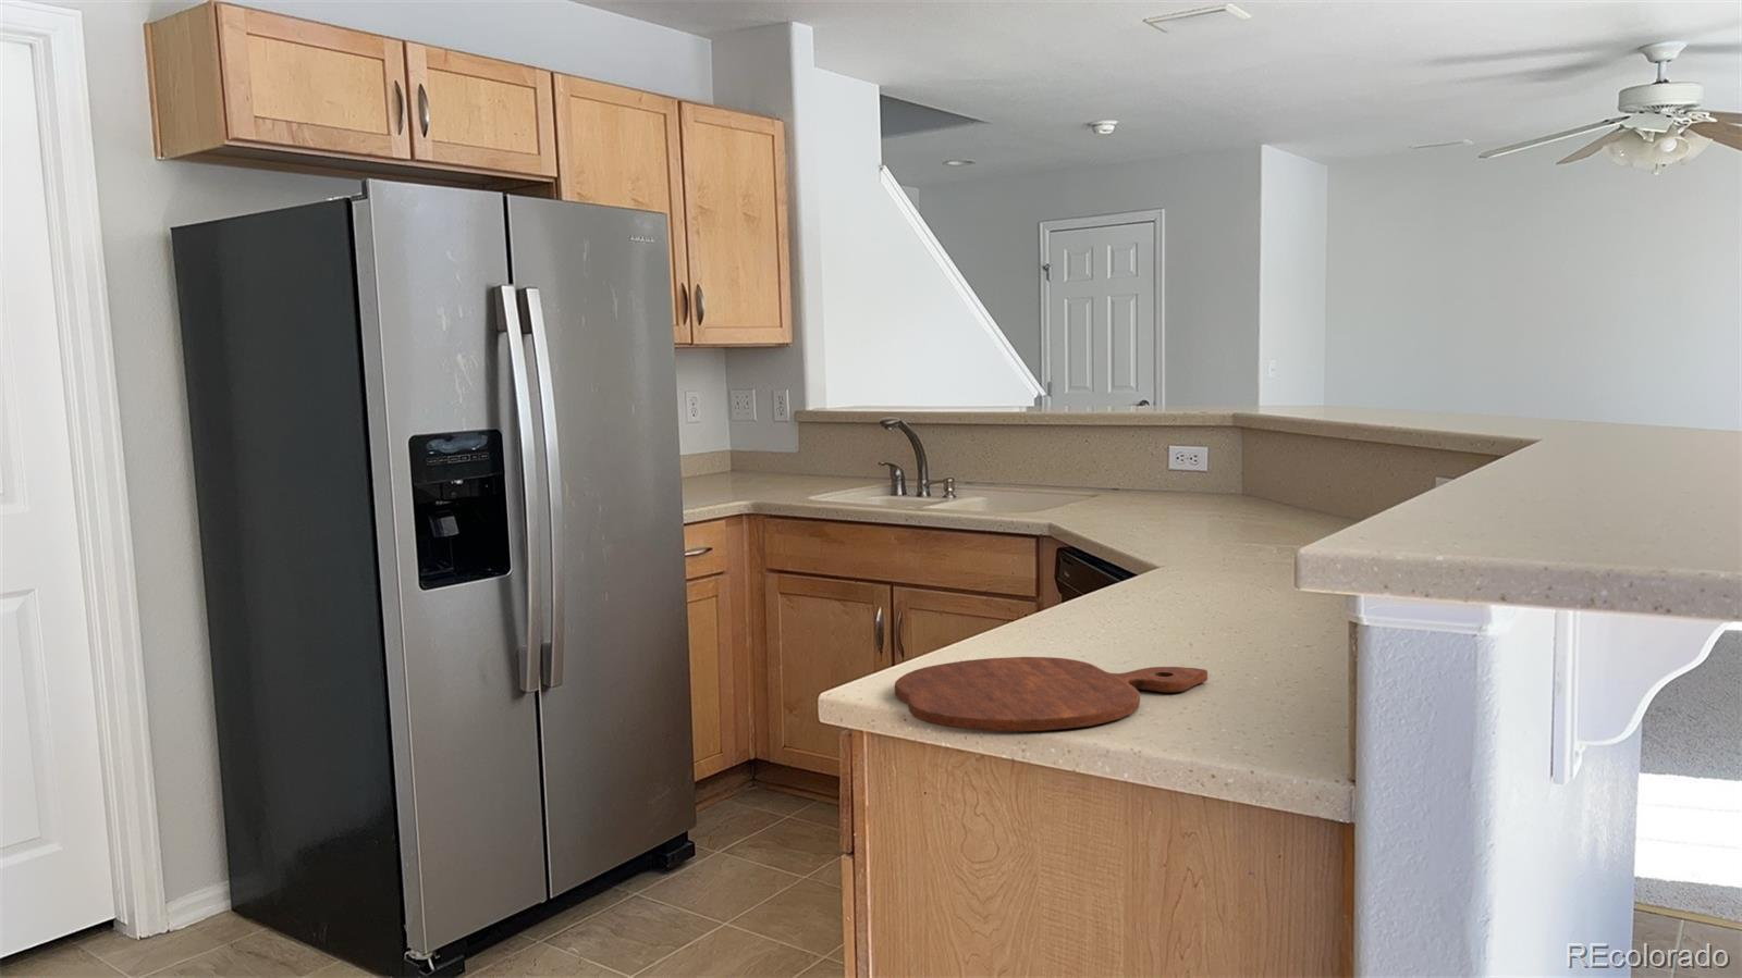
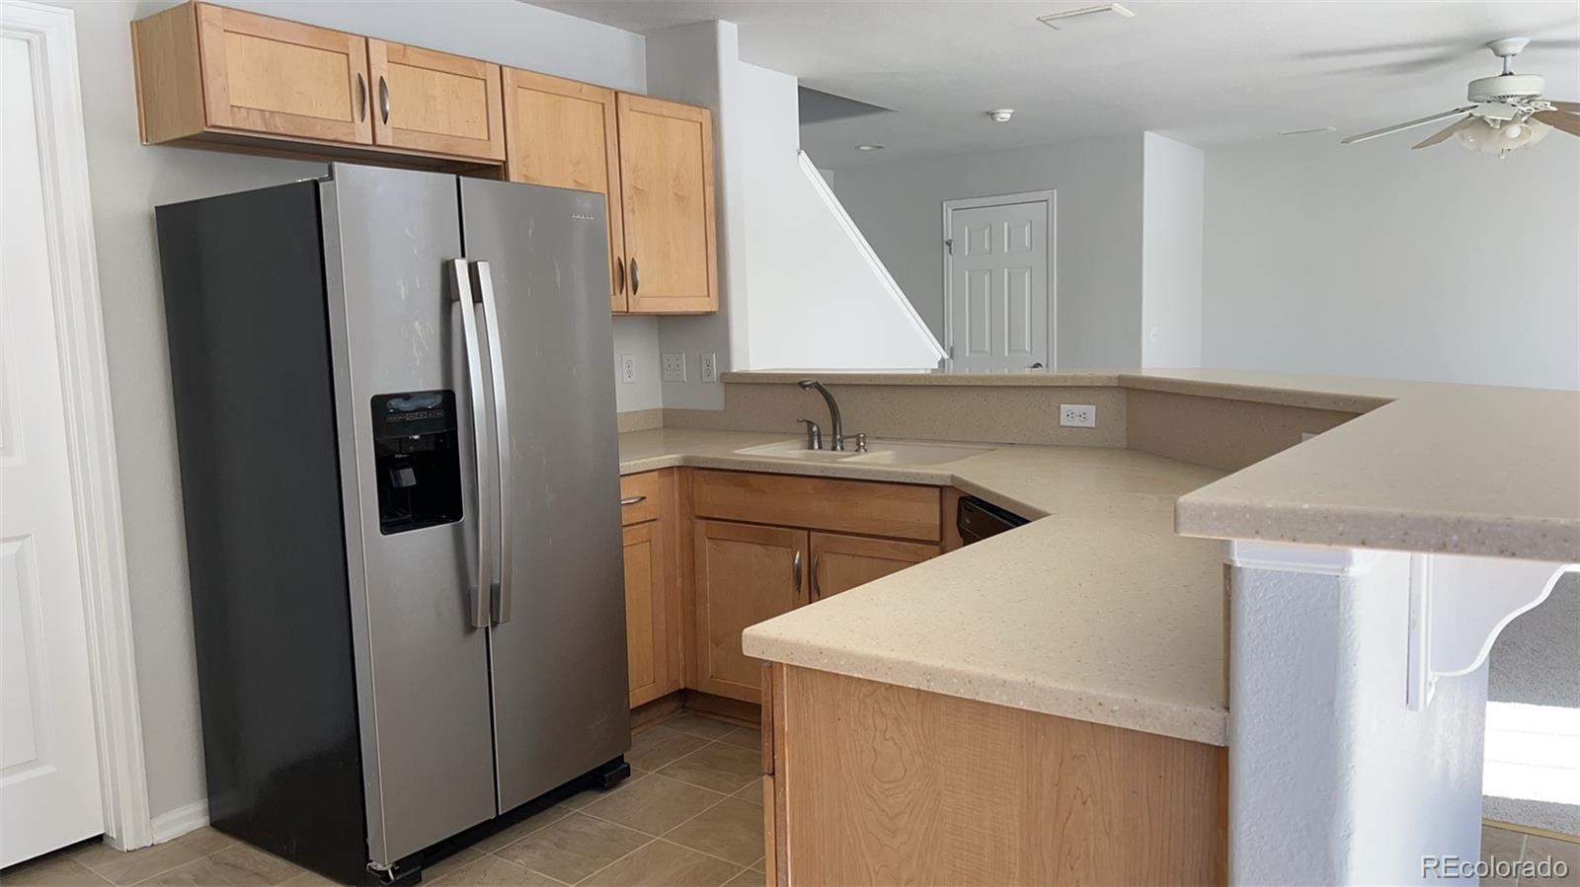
- cutting board (1059, 686)
